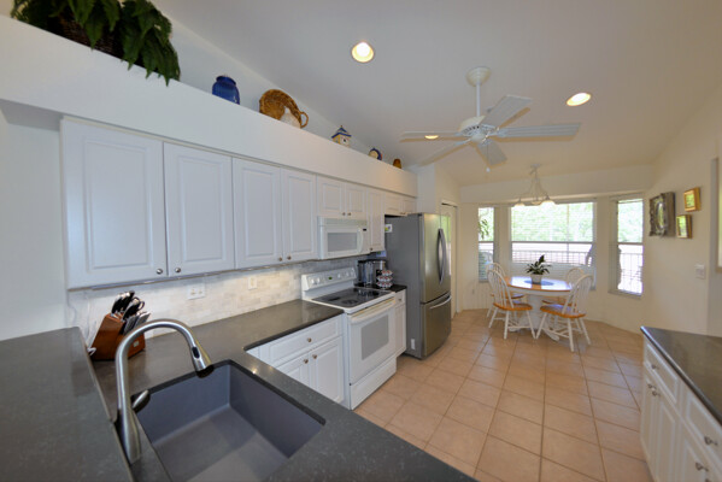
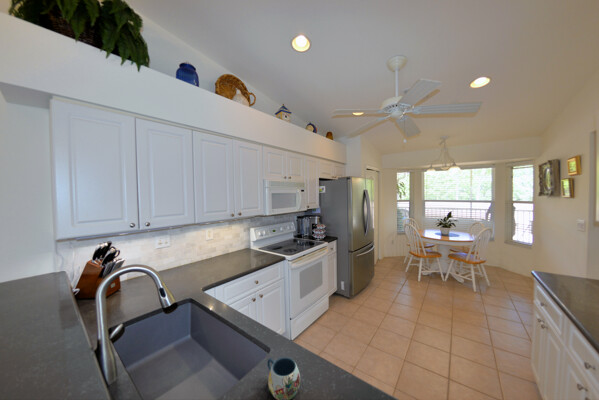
+ mug (281, 375)
